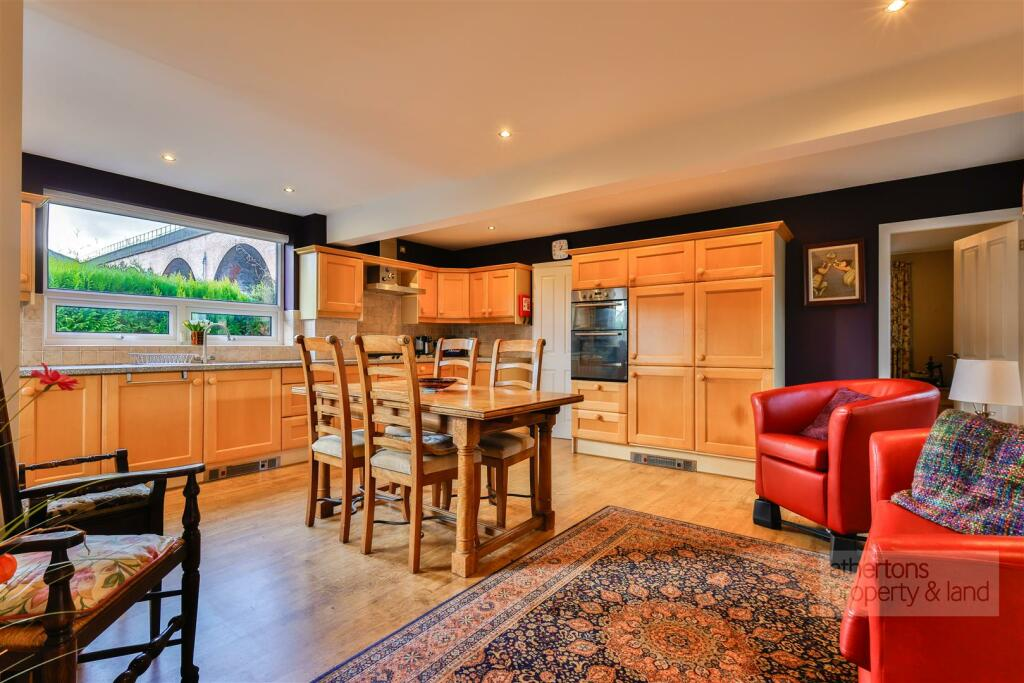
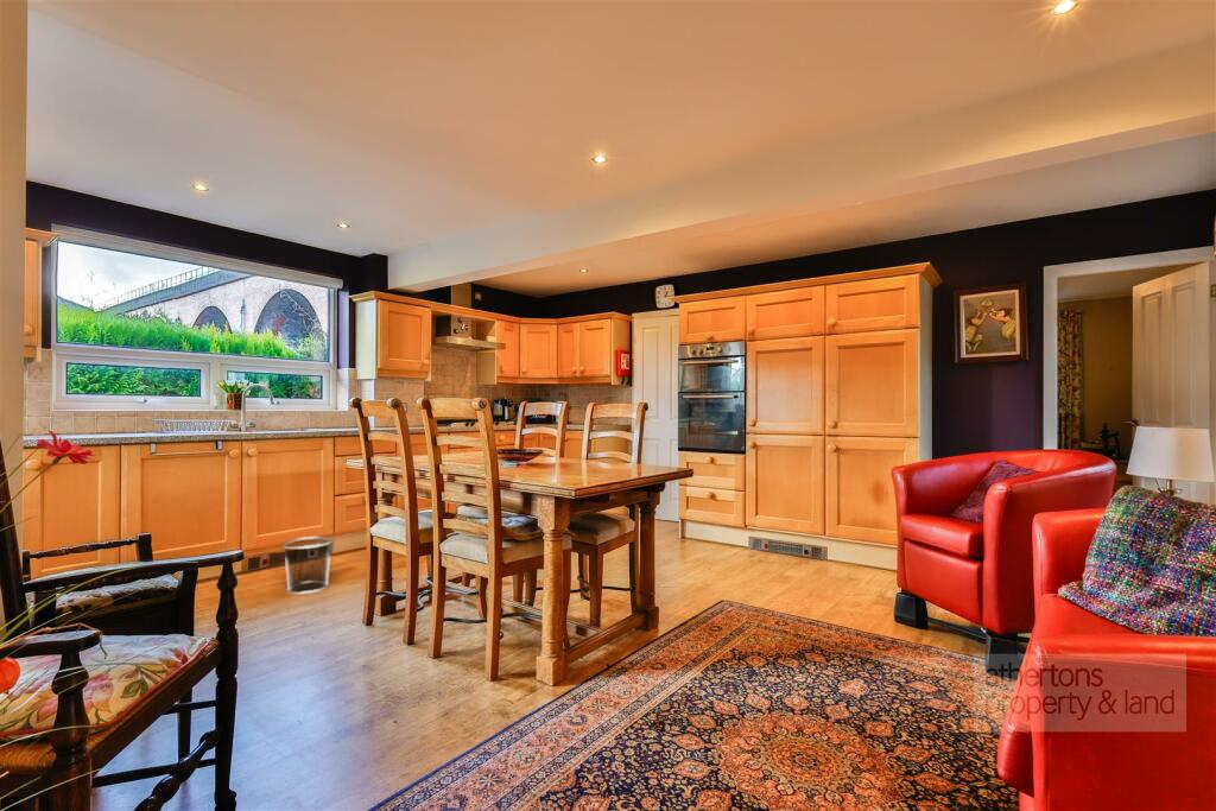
+ waste bin (309, 564)
